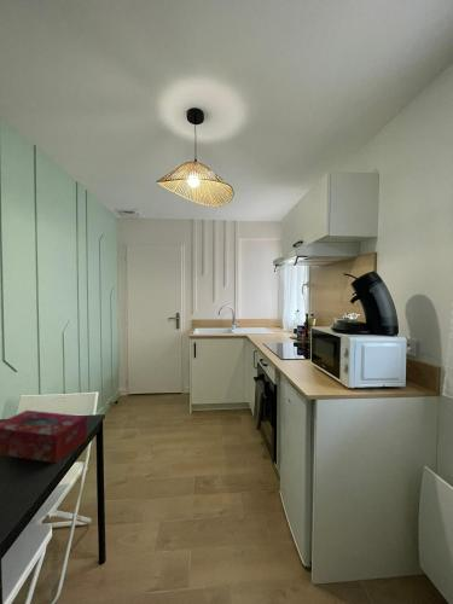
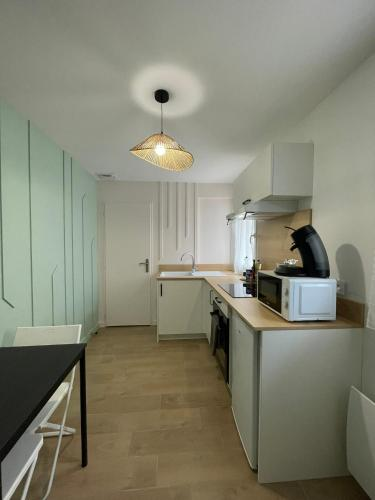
- tissue box (40, 434)
